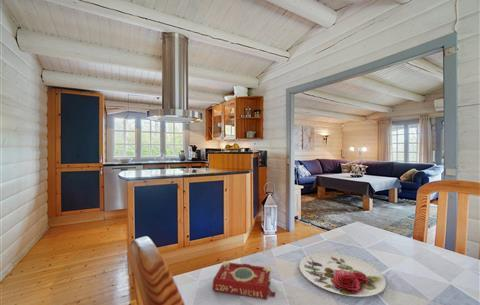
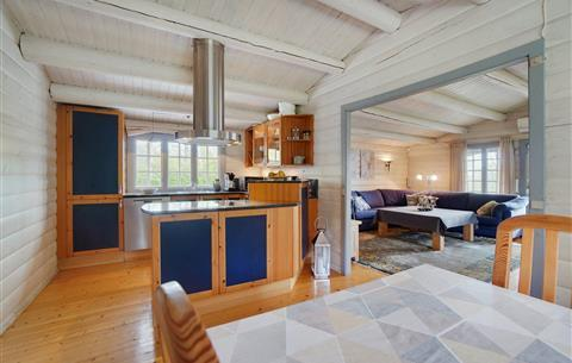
- plate (339, 270)
- book (246, 278)
